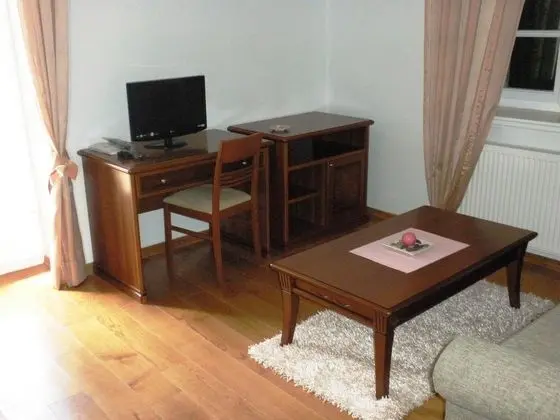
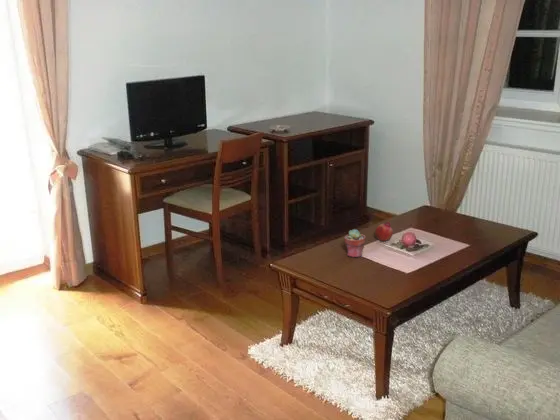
+ fruit (383, 230)
+ potted succulent (354, 242)
